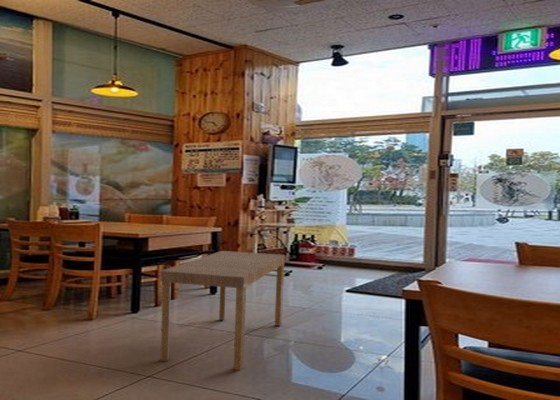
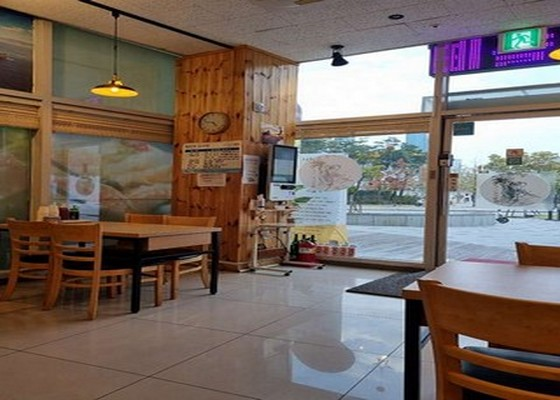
- dining table (224, 301)
